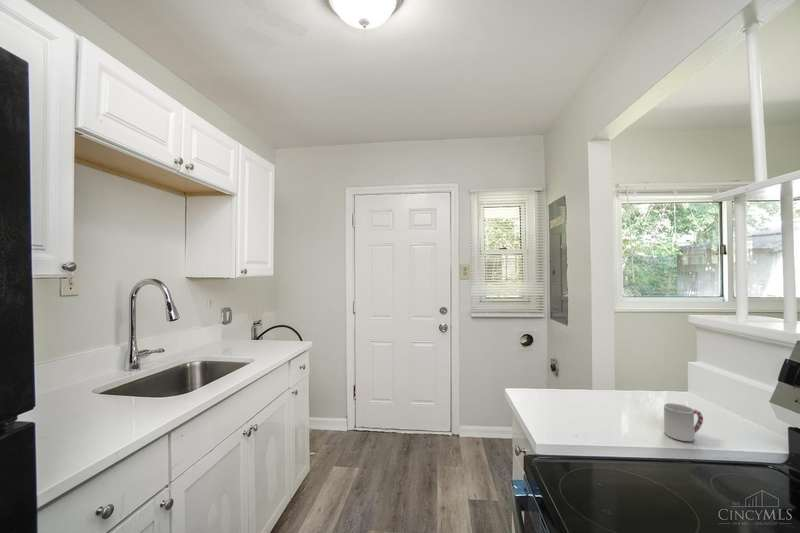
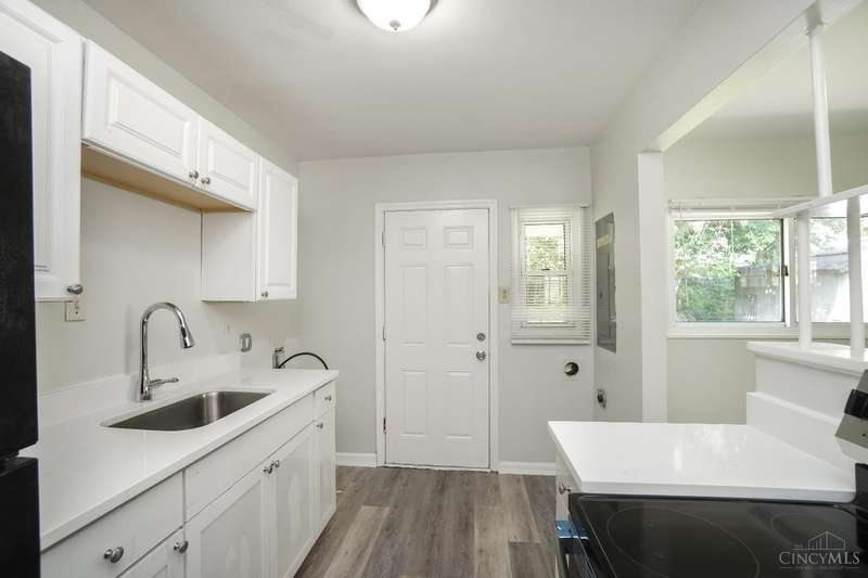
- cup (684, 421)
